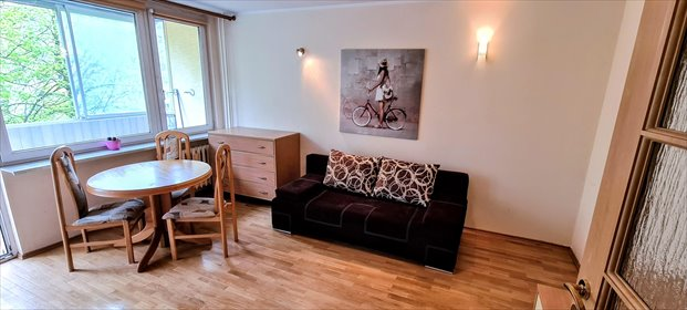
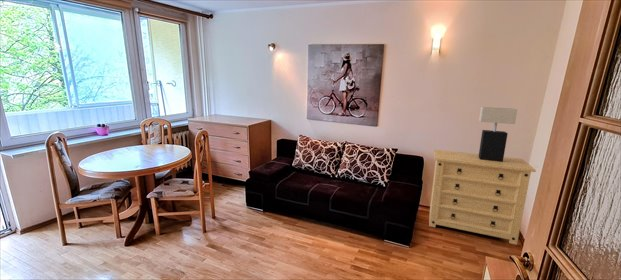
+ table lamp (494, 134)
+ dresser (473, 193)
